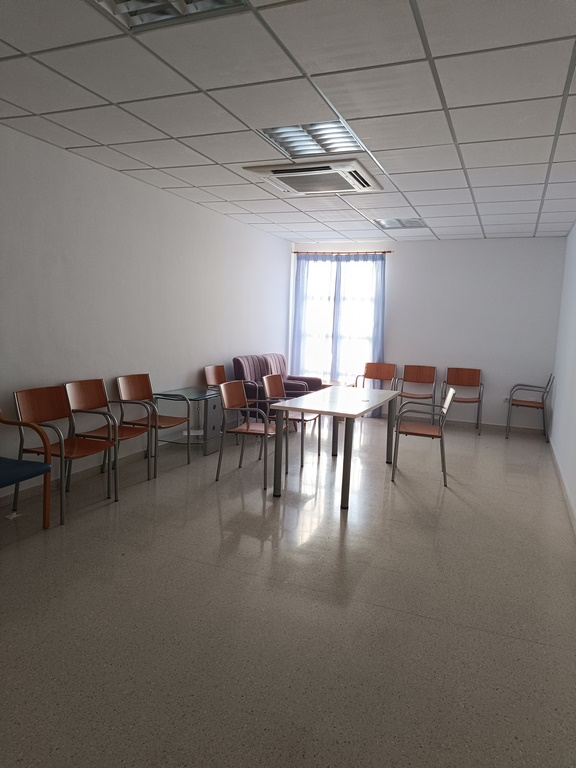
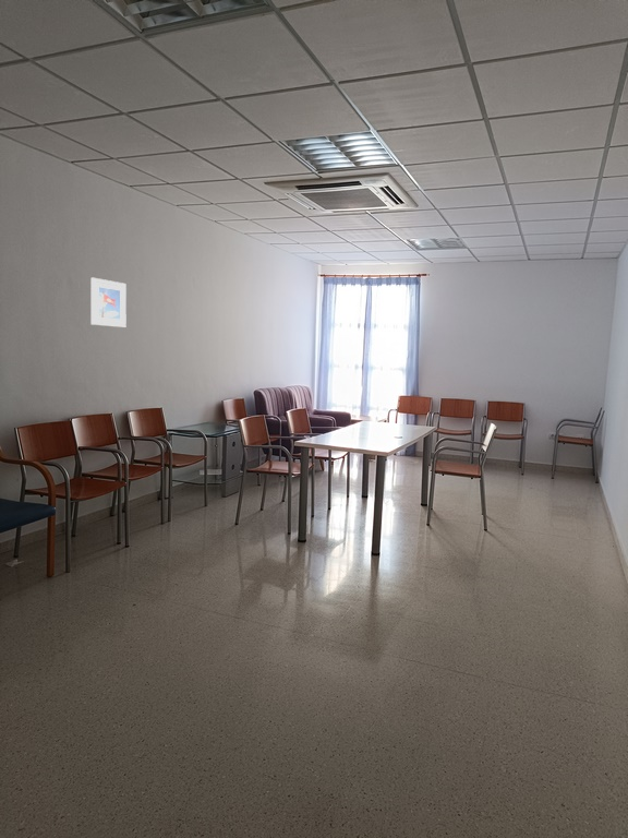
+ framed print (109, 303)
